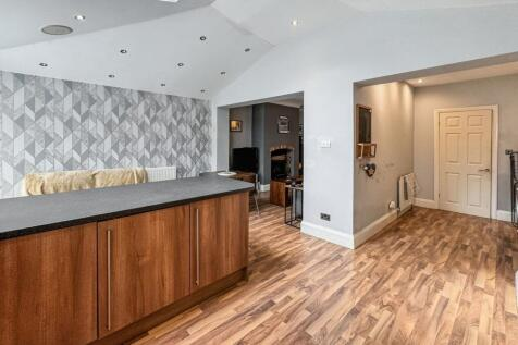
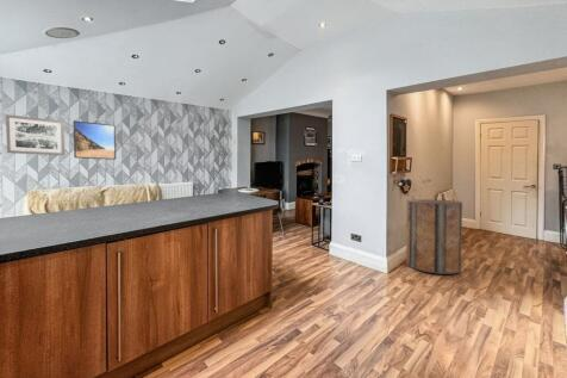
+ trash can (432, 234)
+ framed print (95, 141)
+ wall art (36, 136)
